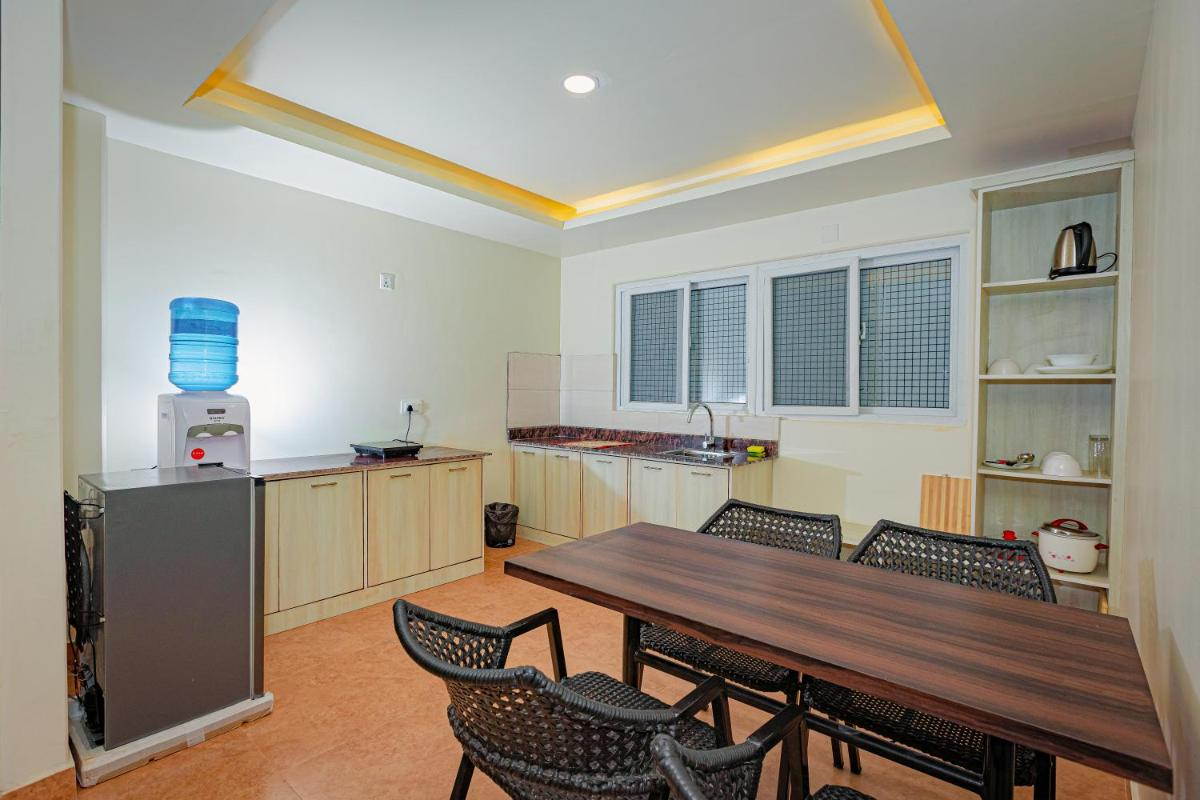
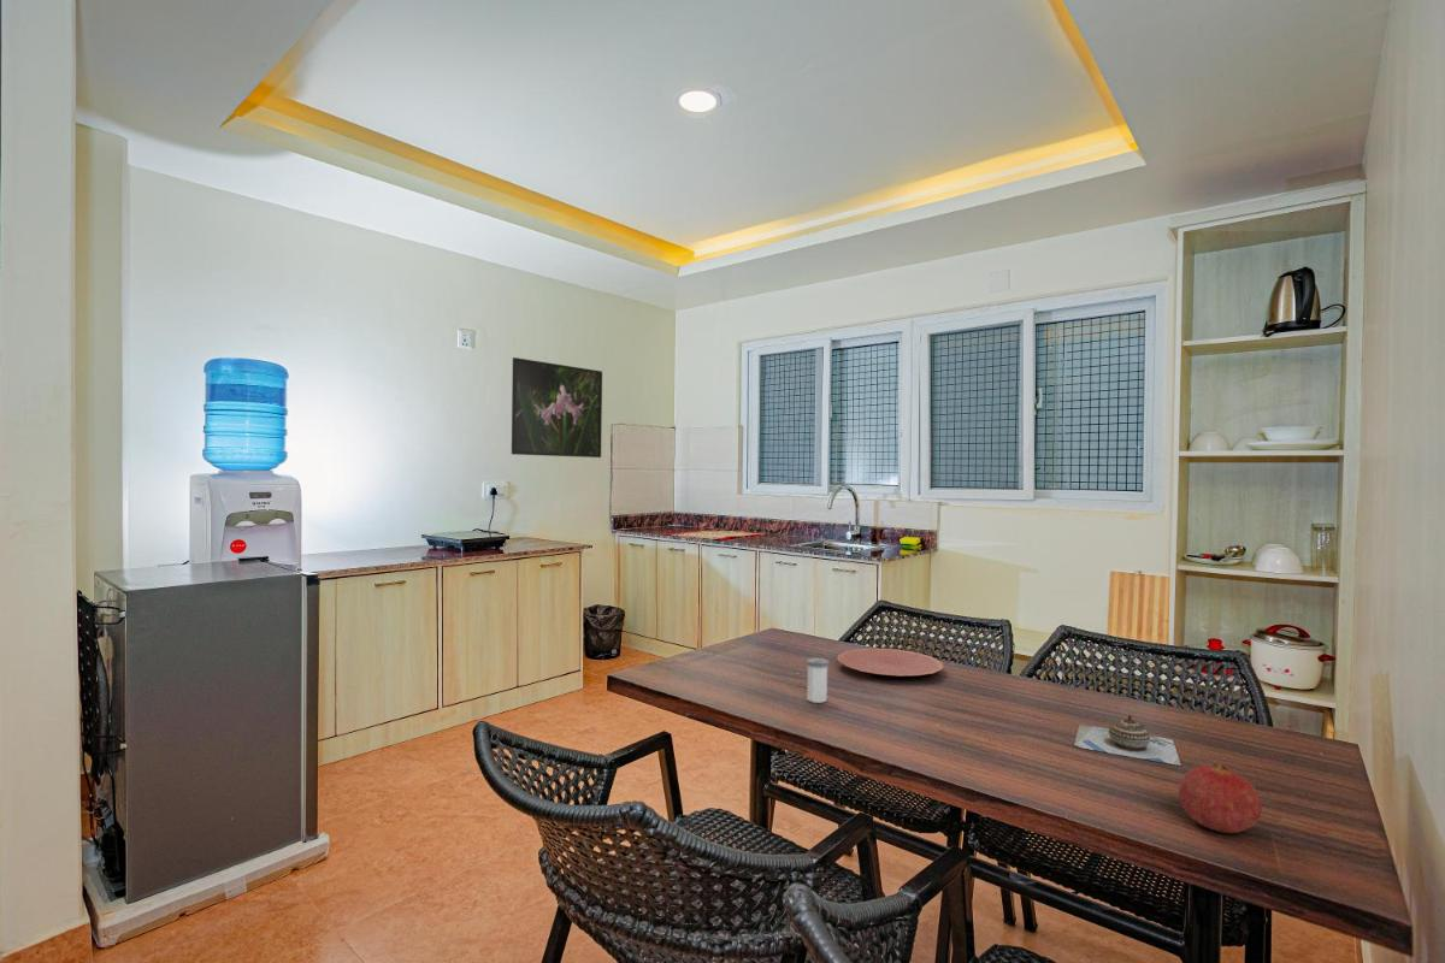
+ plate (889, 664)
+ decorative bowl (1126, 728)
+ salt shaker (816, 680)
+ fruit (1219, 796)
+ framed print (559, 410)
